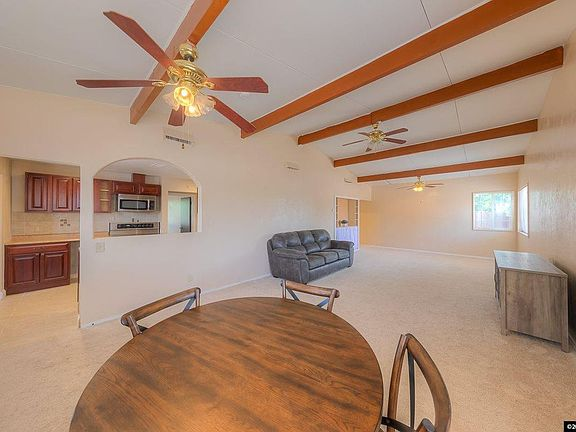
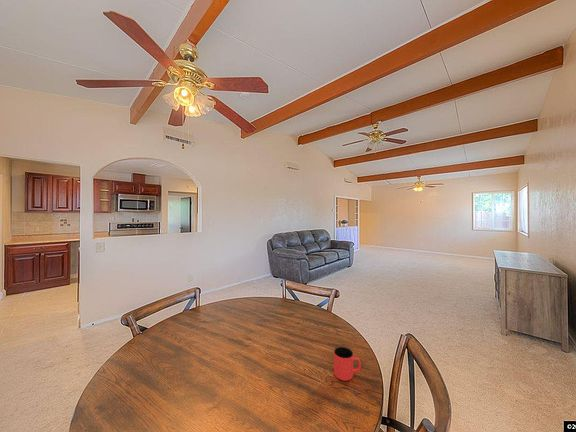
+ cup (347, 364)
